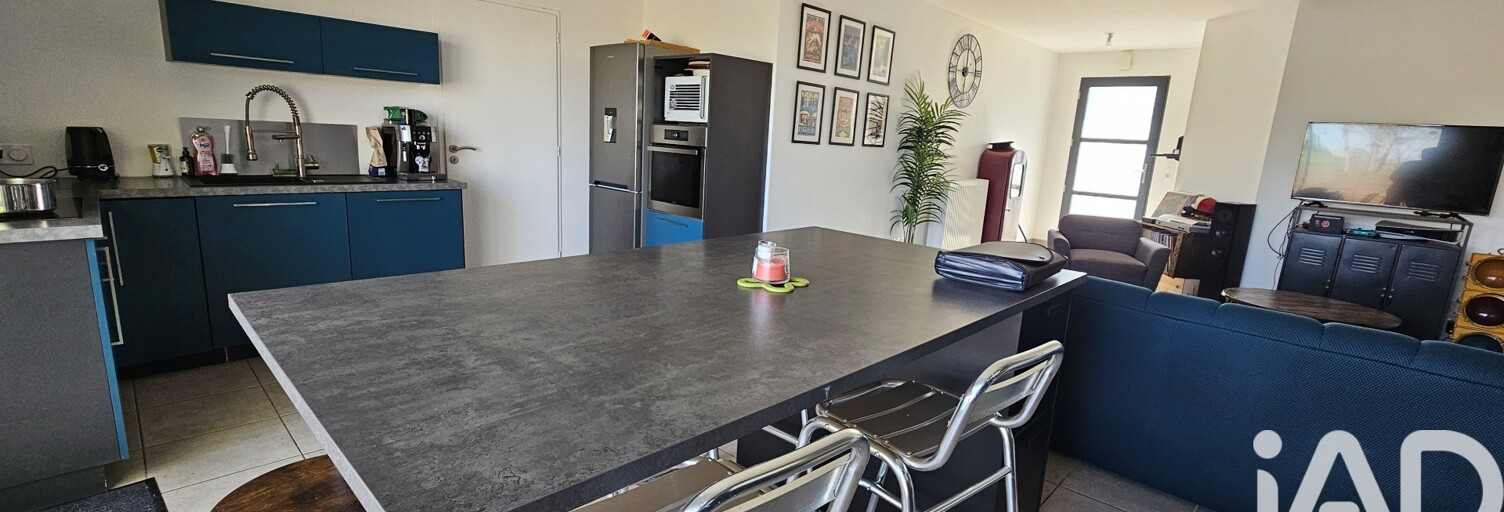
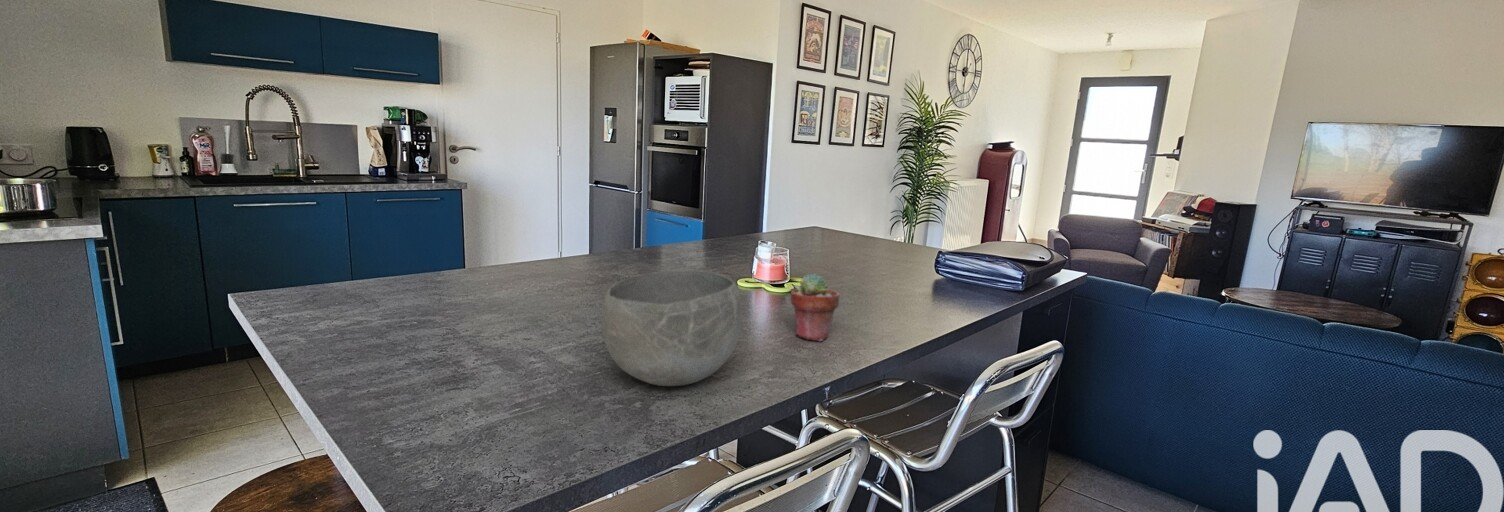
+ potted succulent (814, 304)
+ bowl (672, 328)
